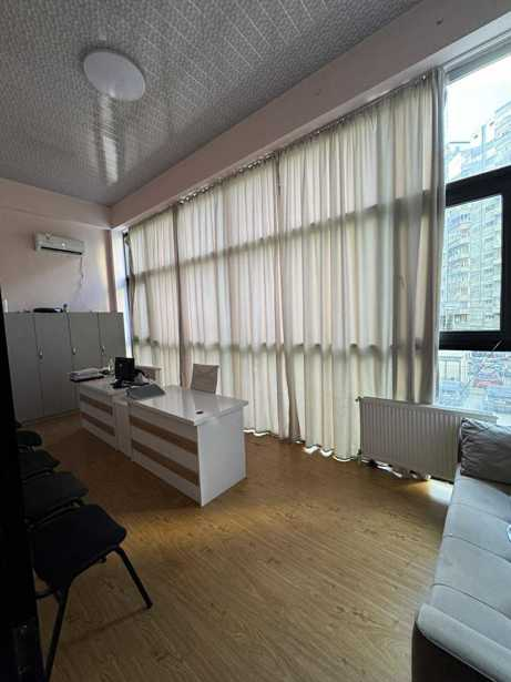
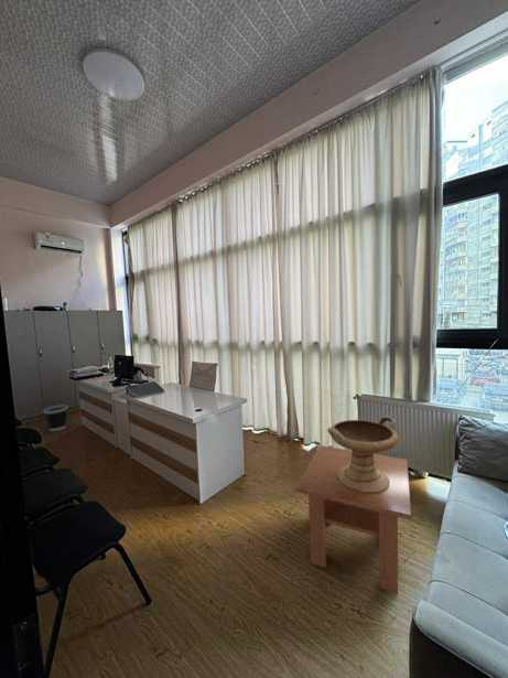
+ coffee table (356, 509)
+ decorative bowl (363, 450)
+ wastebasket (56, 418)
